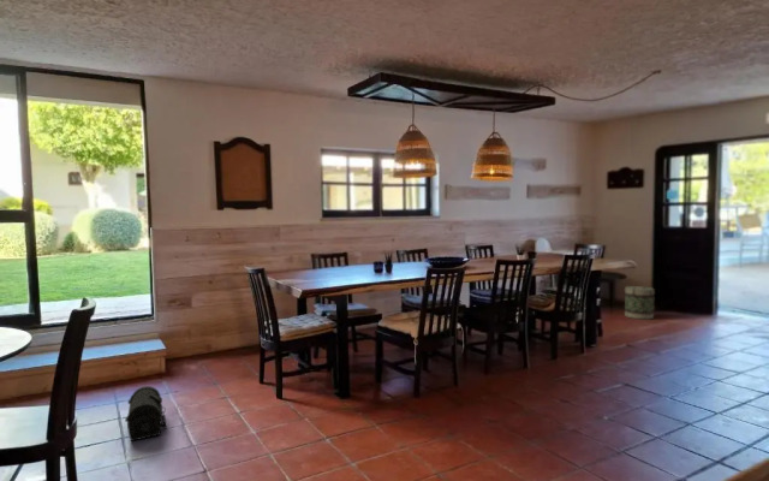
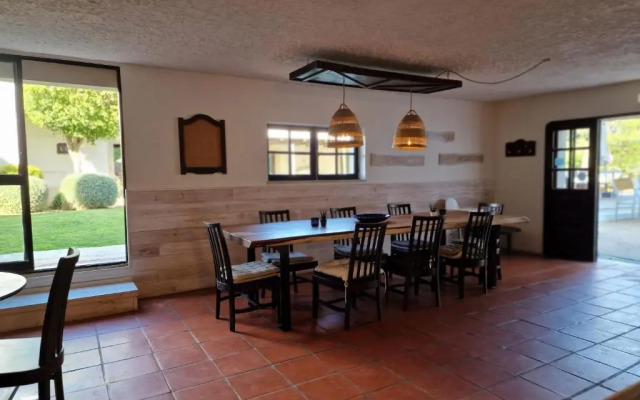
- basket (638, 301)
- treasure chest (145, 410)
